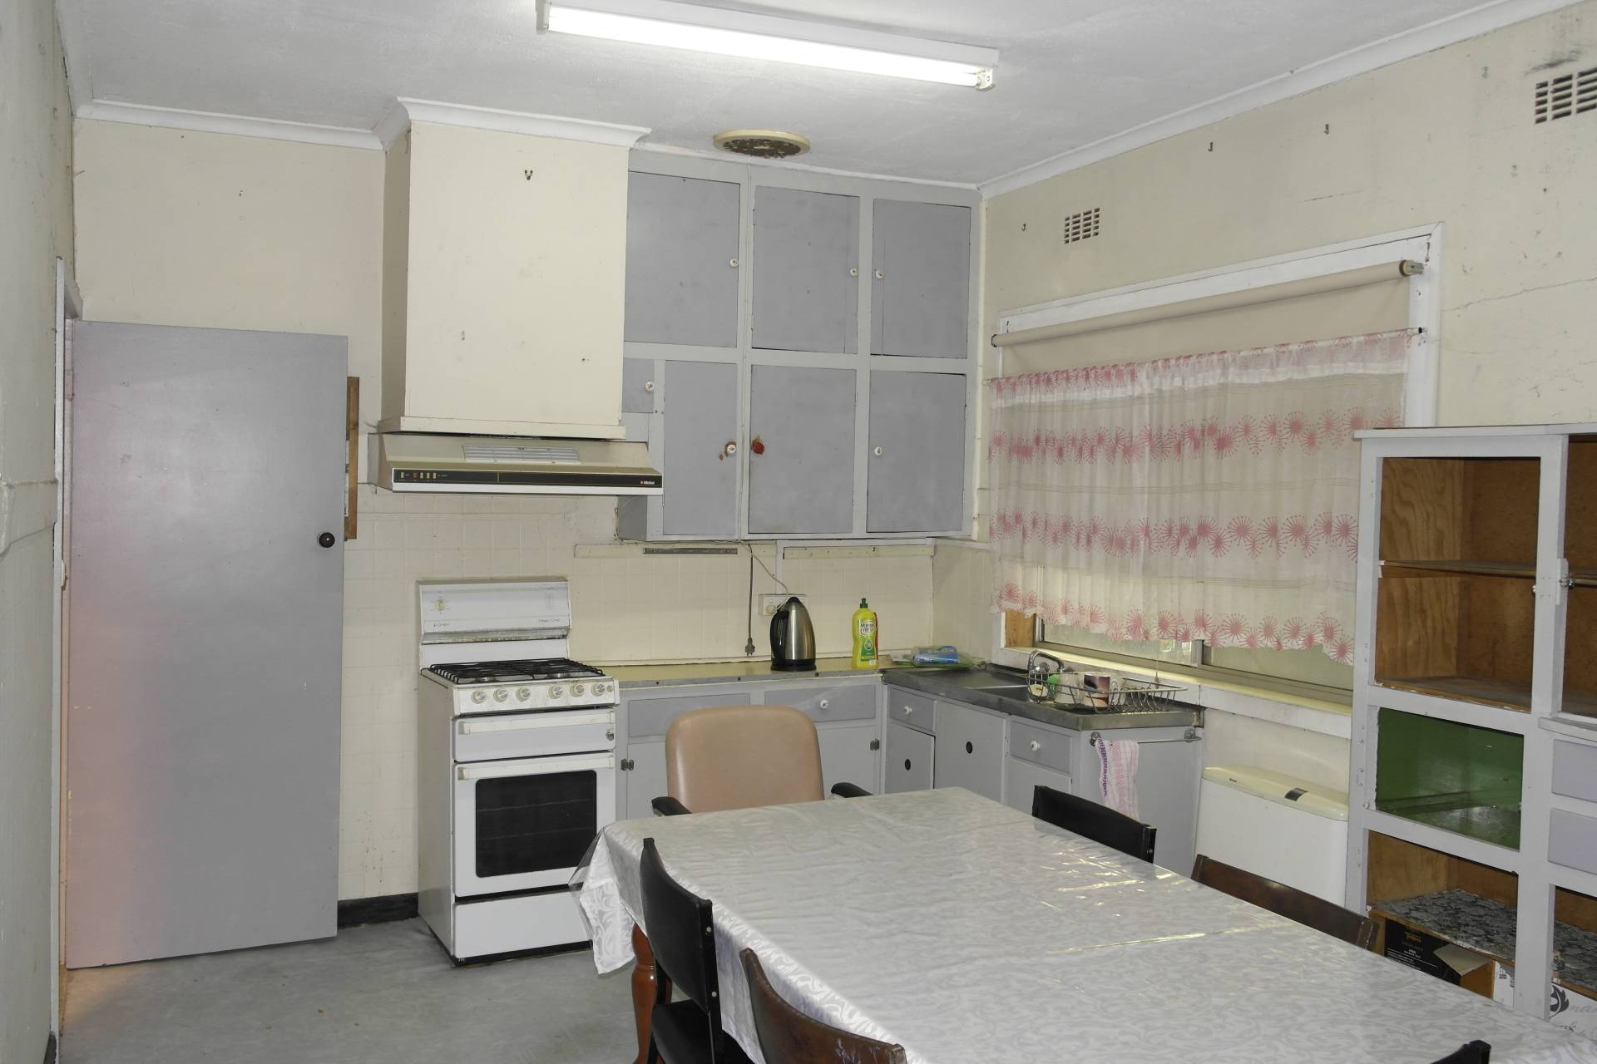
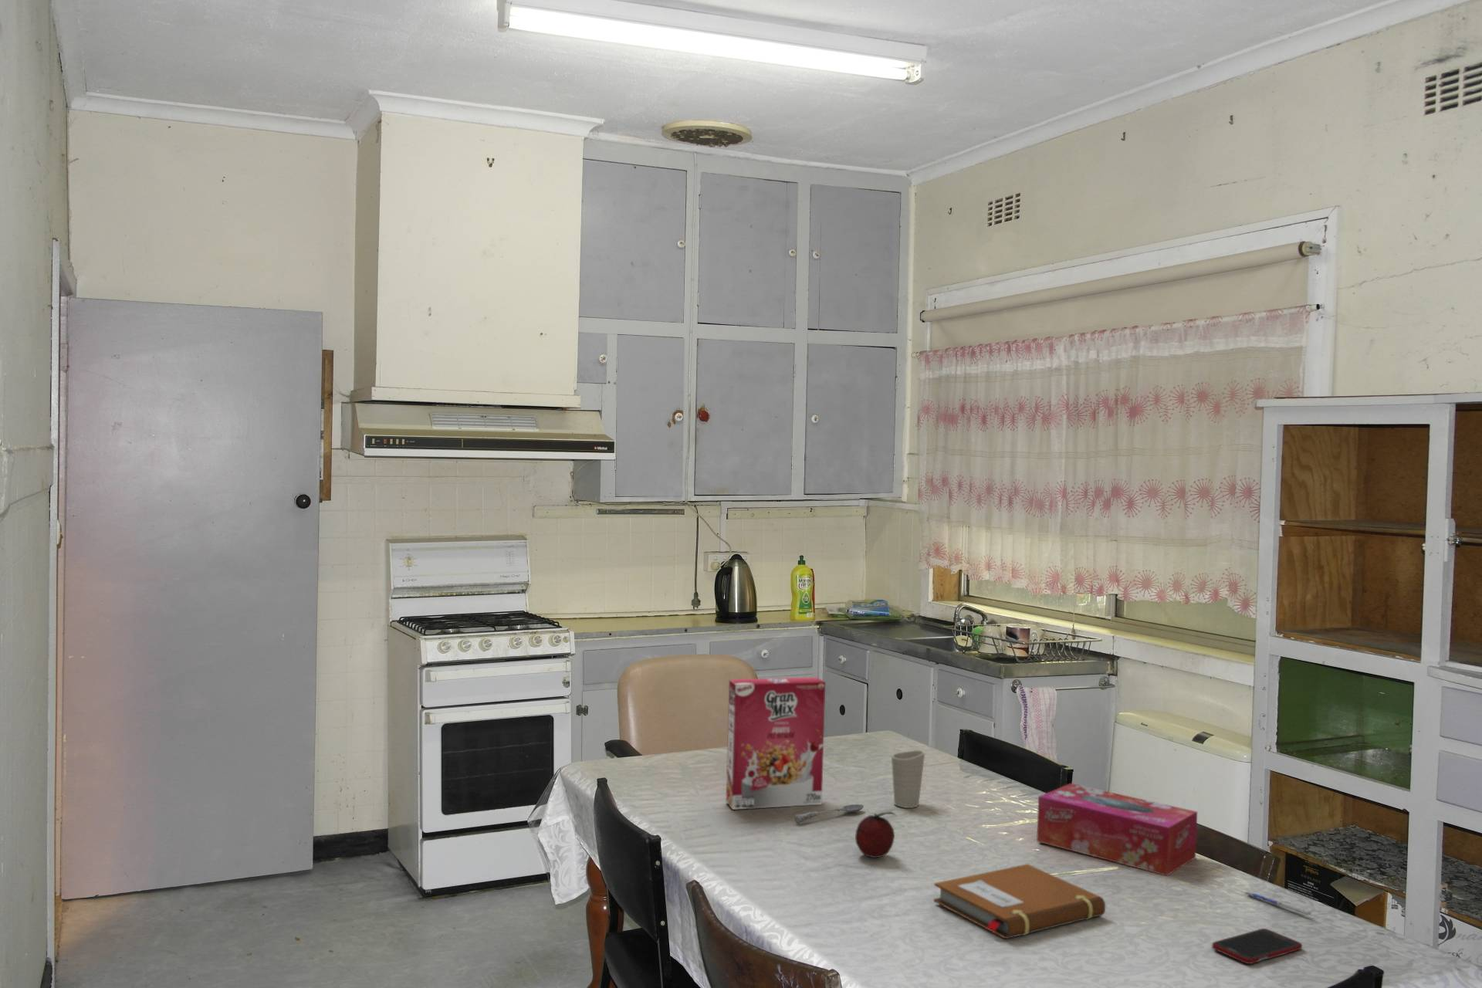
+ notebook (1017, 900)
+ cup (906, 777)
+ soupspoon (829, 810)
+ cell phone (1257, 946)
+ pen (1277, 903)
+ cereal box (775, 742)
+ tissue box (1115, 827)
+ fruit (876, 833)
